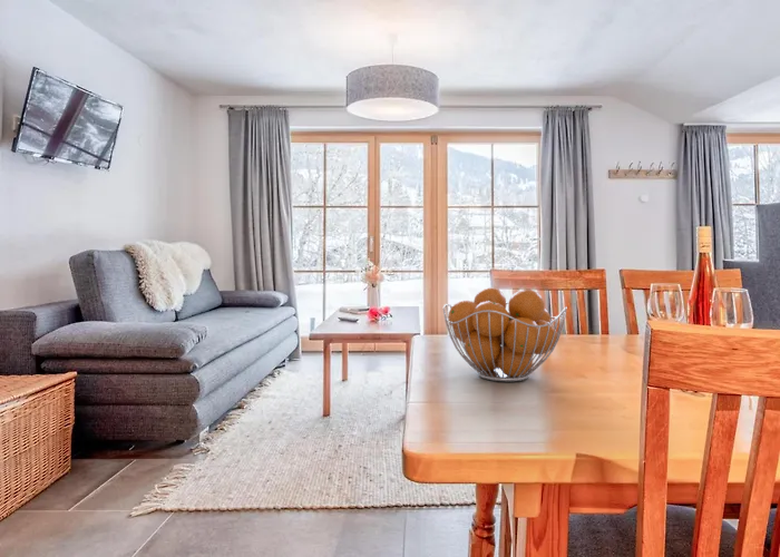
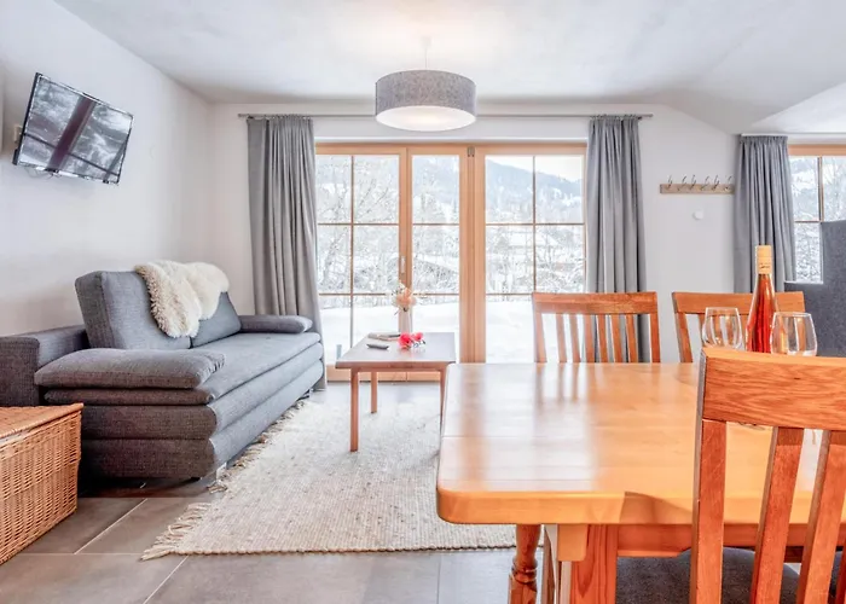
- fruit basket (503, 332)
